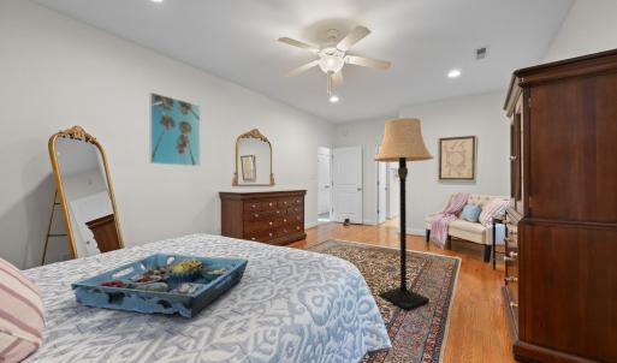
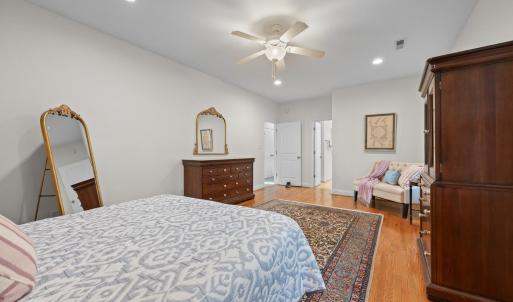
- serving tray (171, 278)
- lamp (403, 209)
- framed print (177, 132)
